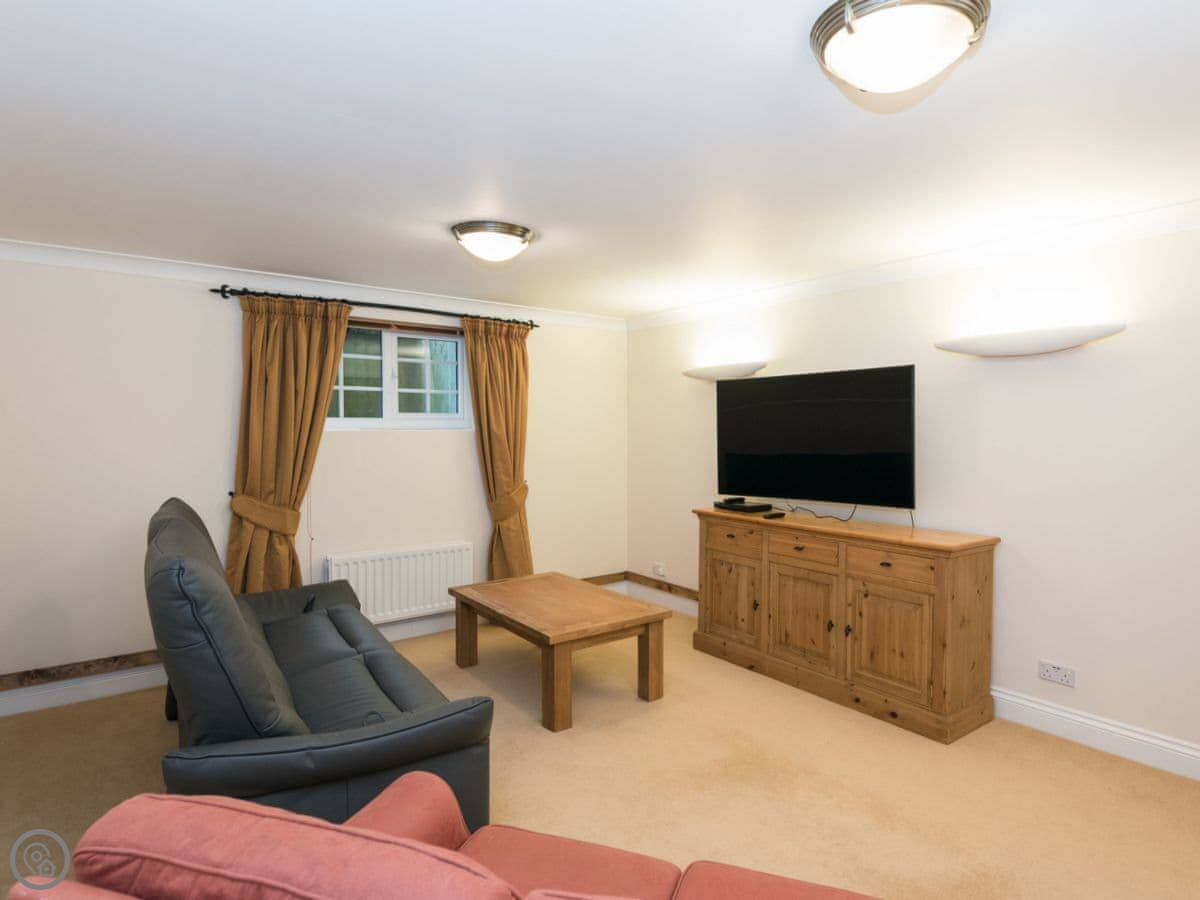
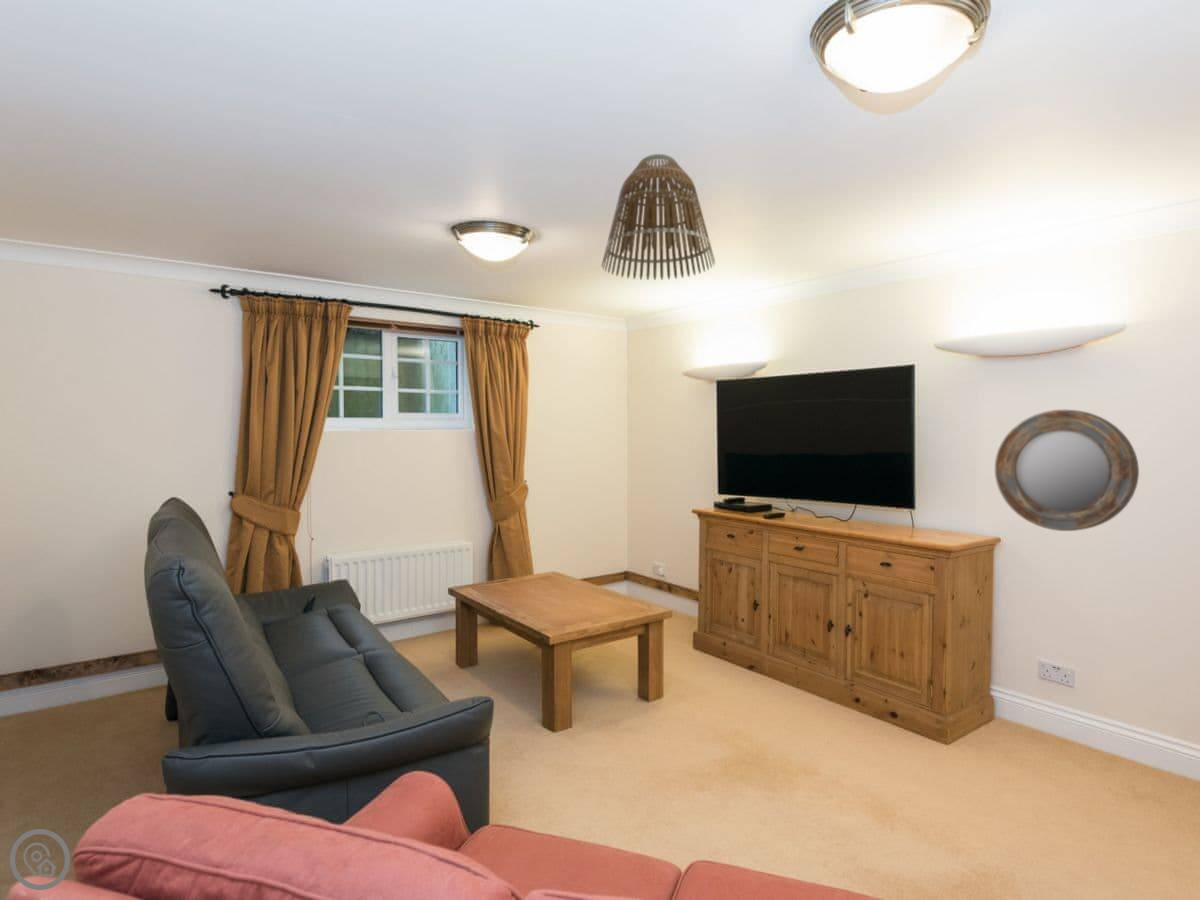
+ lamp shade (656, 213)
+ home mirror (1061, 470)
